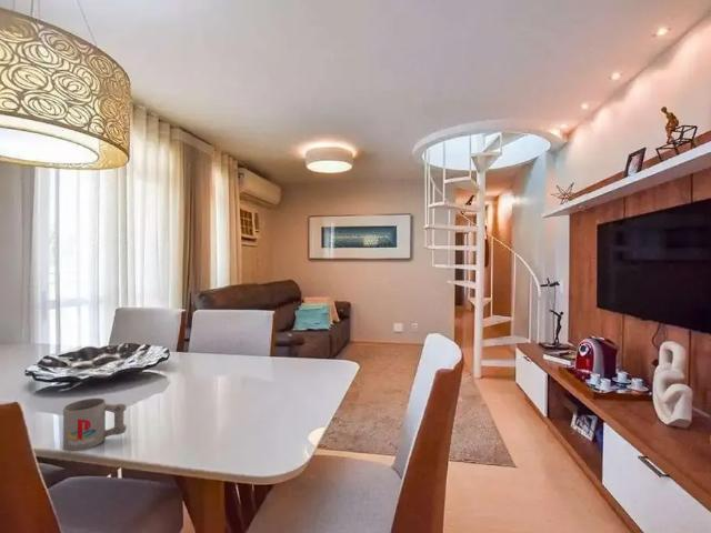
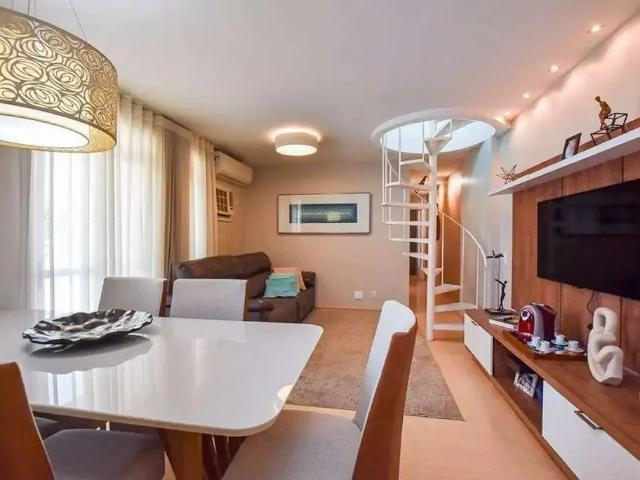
- mug (96, 421)
